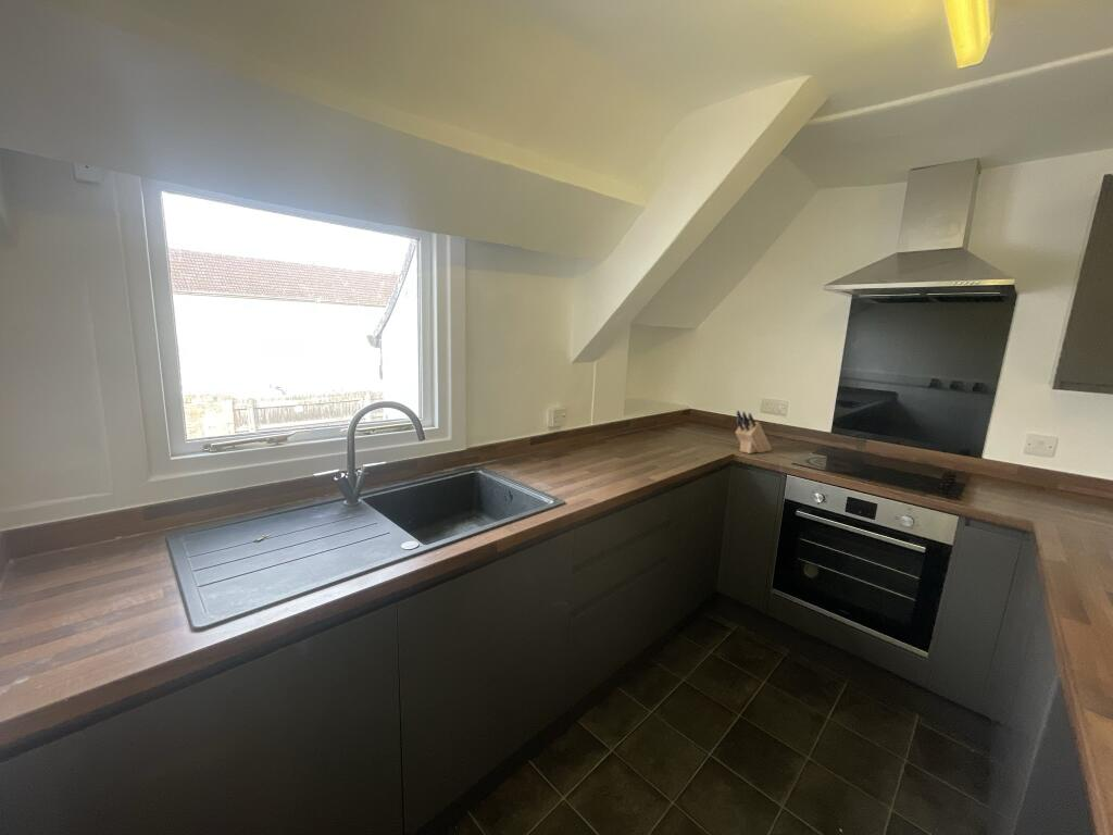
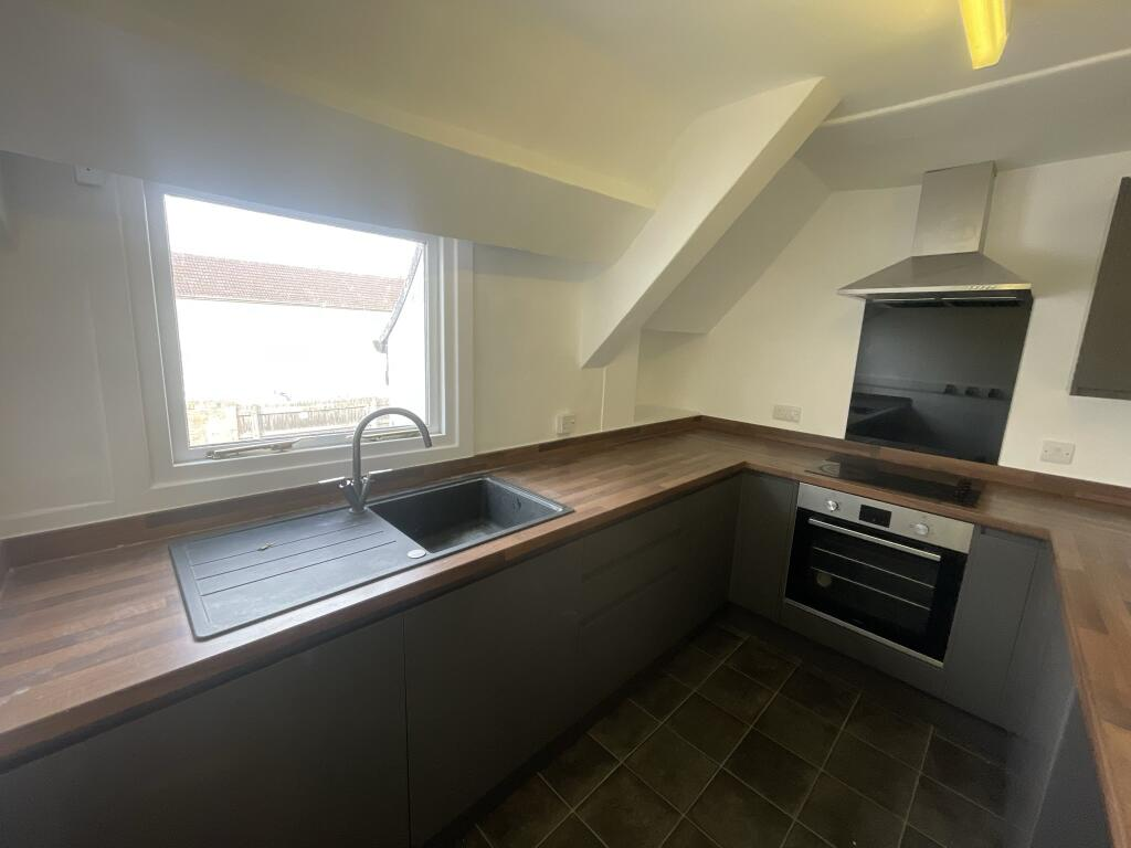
- knife block (752, 431)
